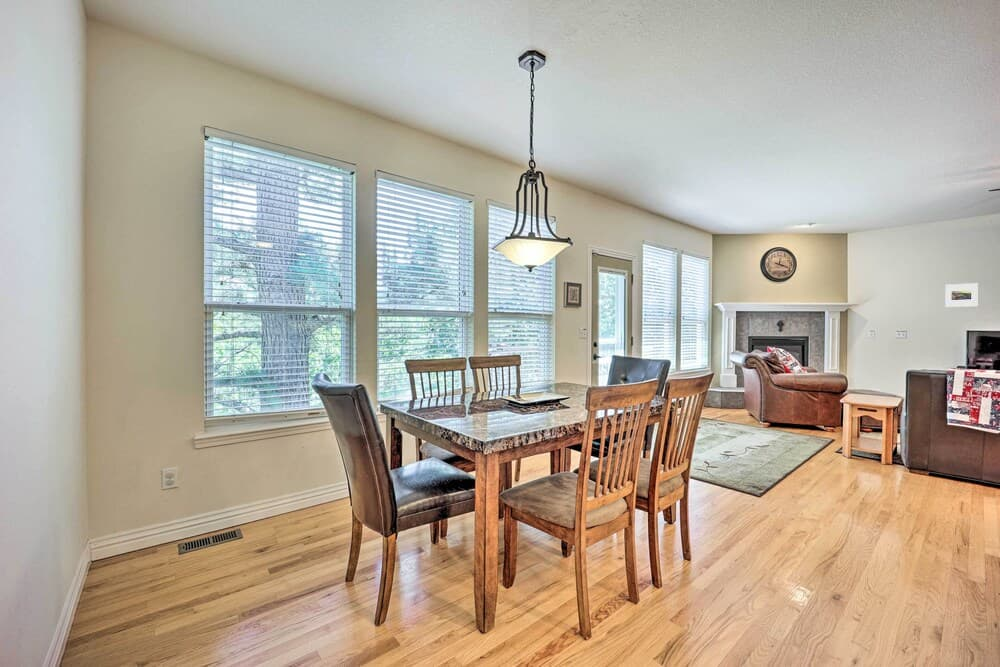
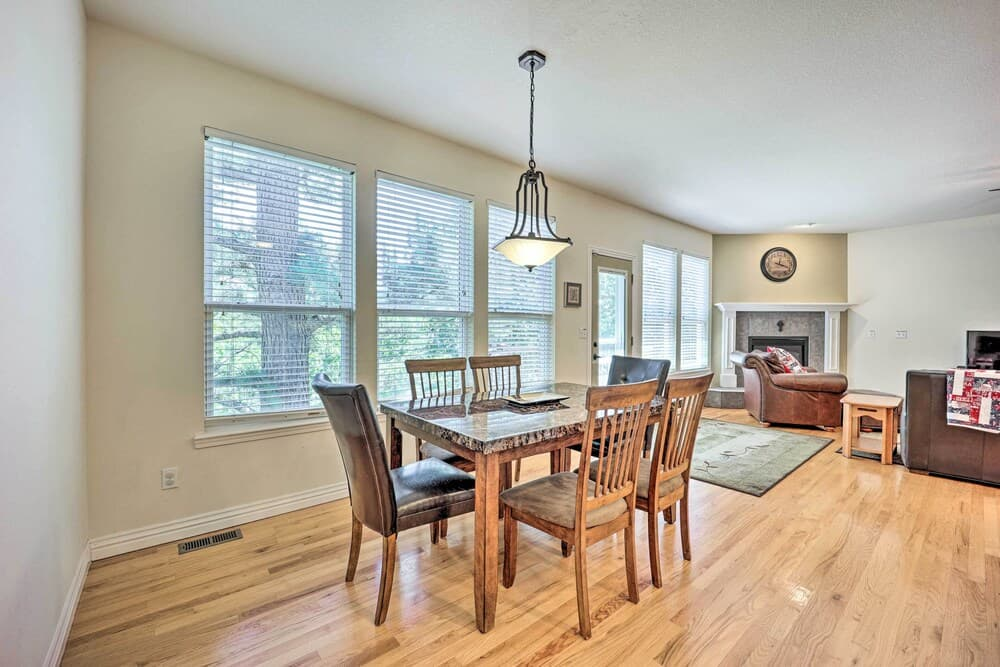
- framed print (961, 295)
